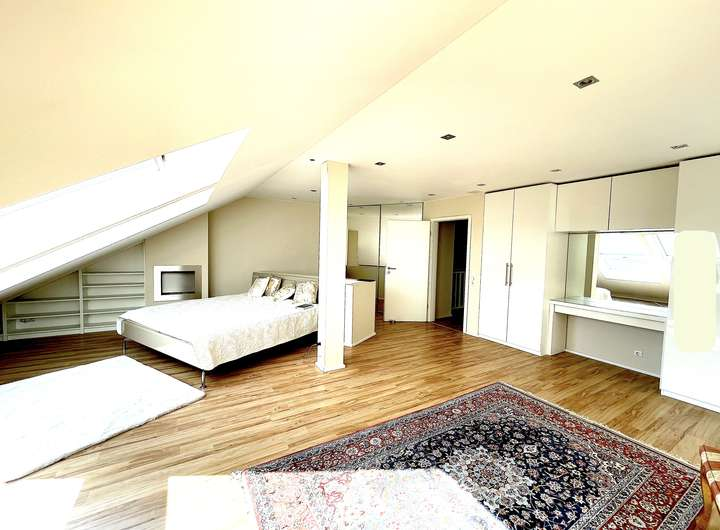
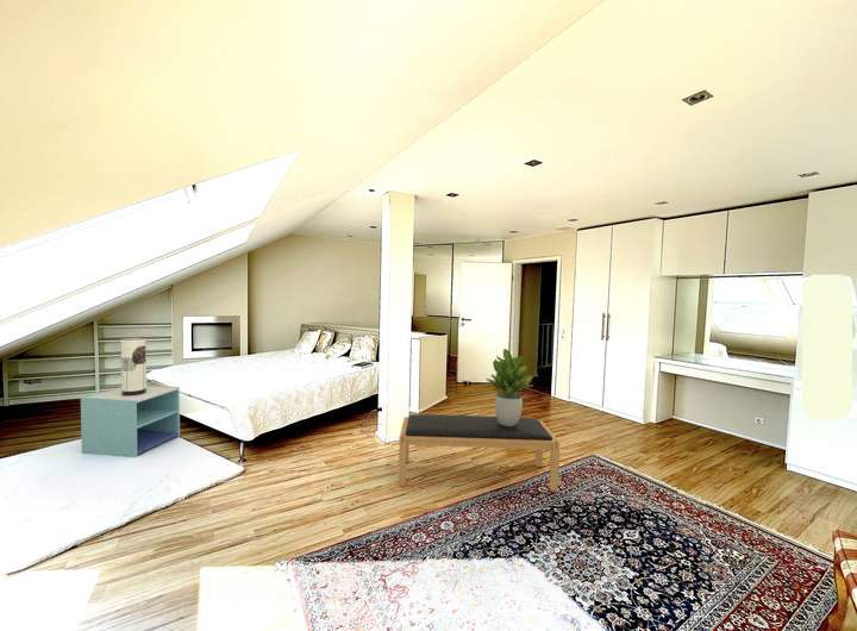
+ table lamp (133, 366)
+ nightstand (133, 418)
+ potted plant (511, 387)
+ bench (475, 446)
